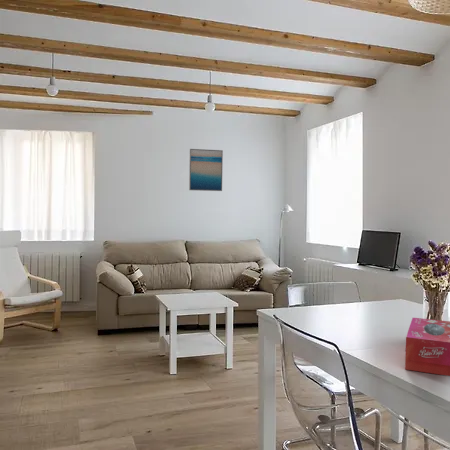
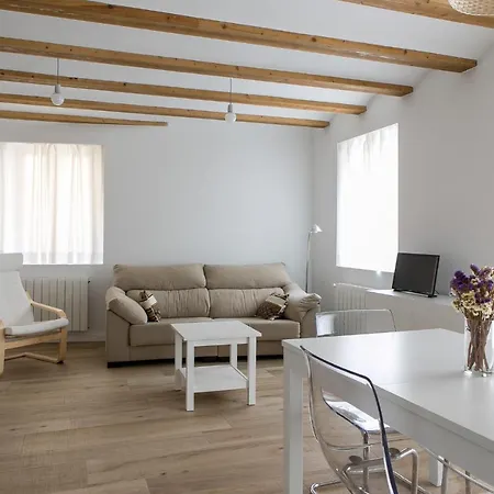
- tissue box (434, 344)
- wall art (206, 170)
